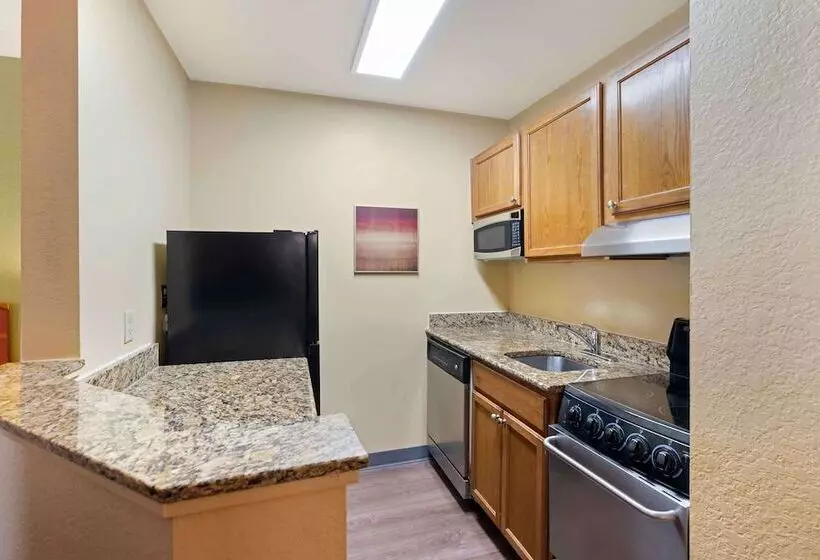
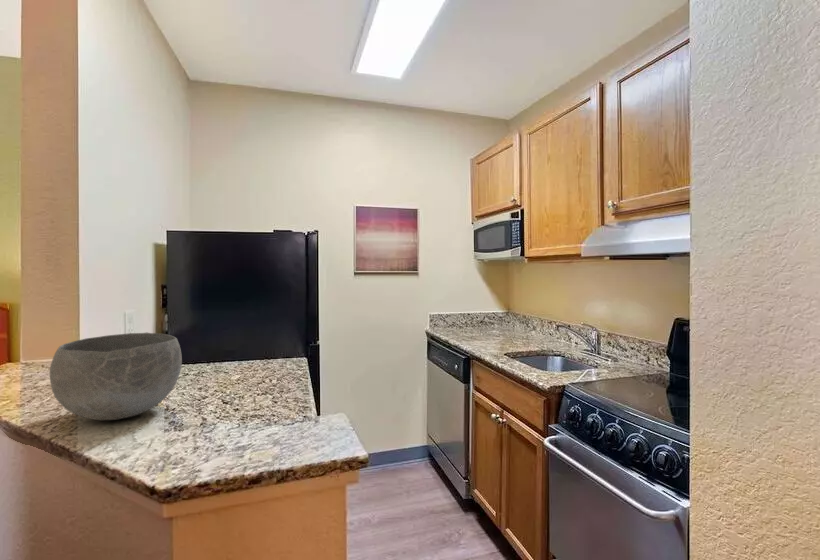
+ bowl (121, 376)
